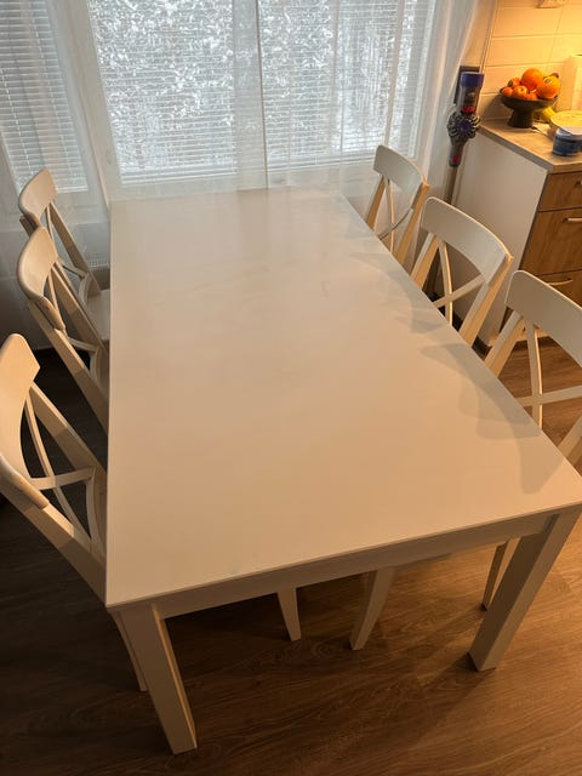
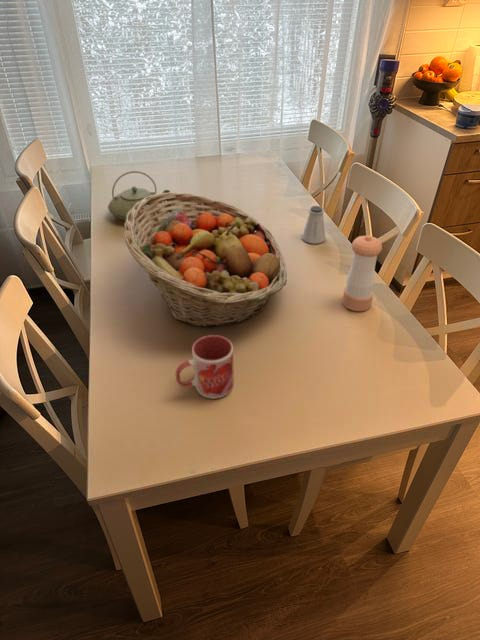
+ mug (204, 368)
+ fruit basket (208, 254)
+ saltshaker (315, 223)
+ teapot (138, 192)
+ pepper shaker (362, 271)
